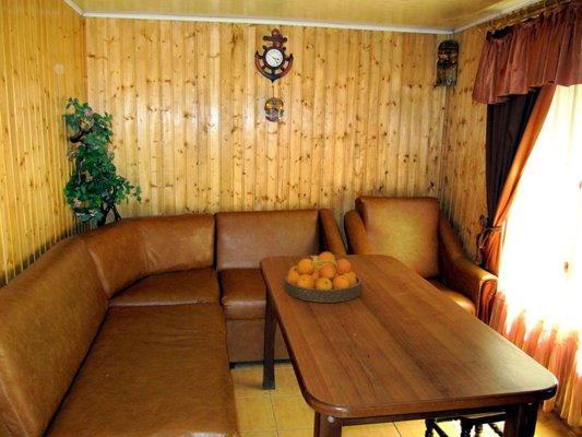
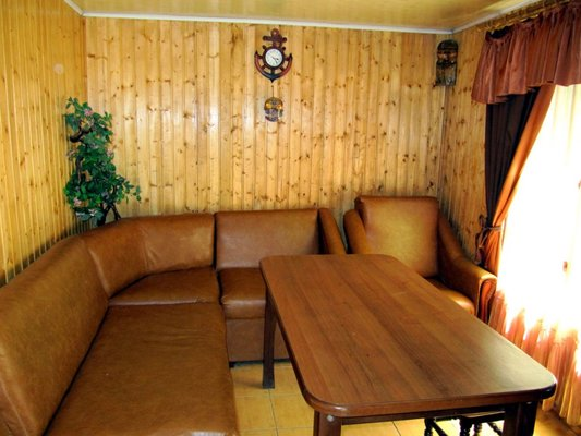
- fruit bowl (323, 273)
